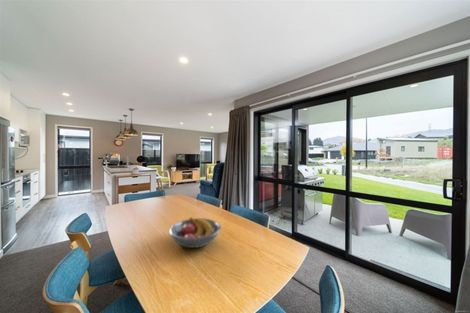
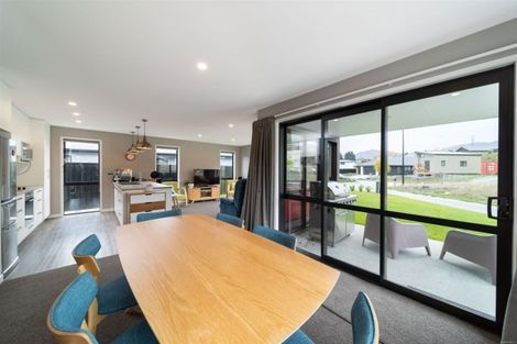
- fruit bowl (195, 232)
